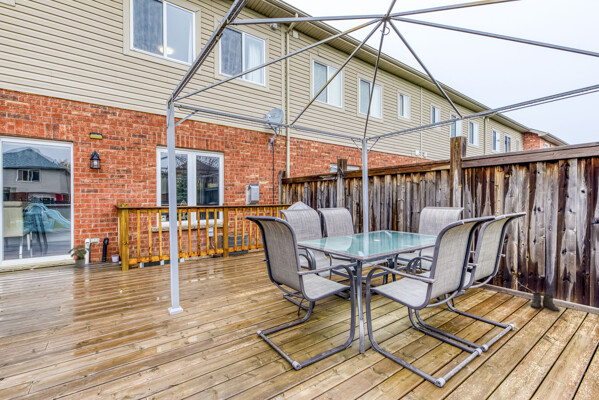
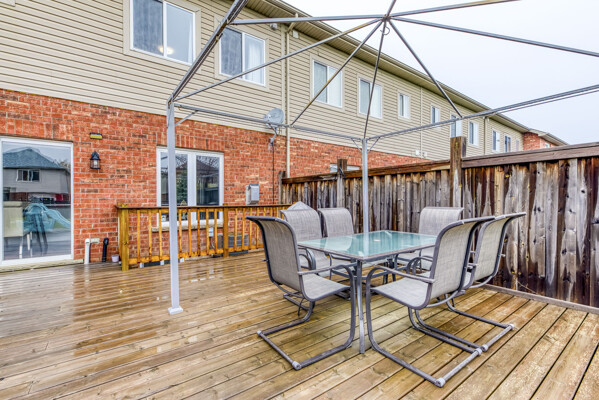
- boots (543, 300)
- potted plant (79, 256)
